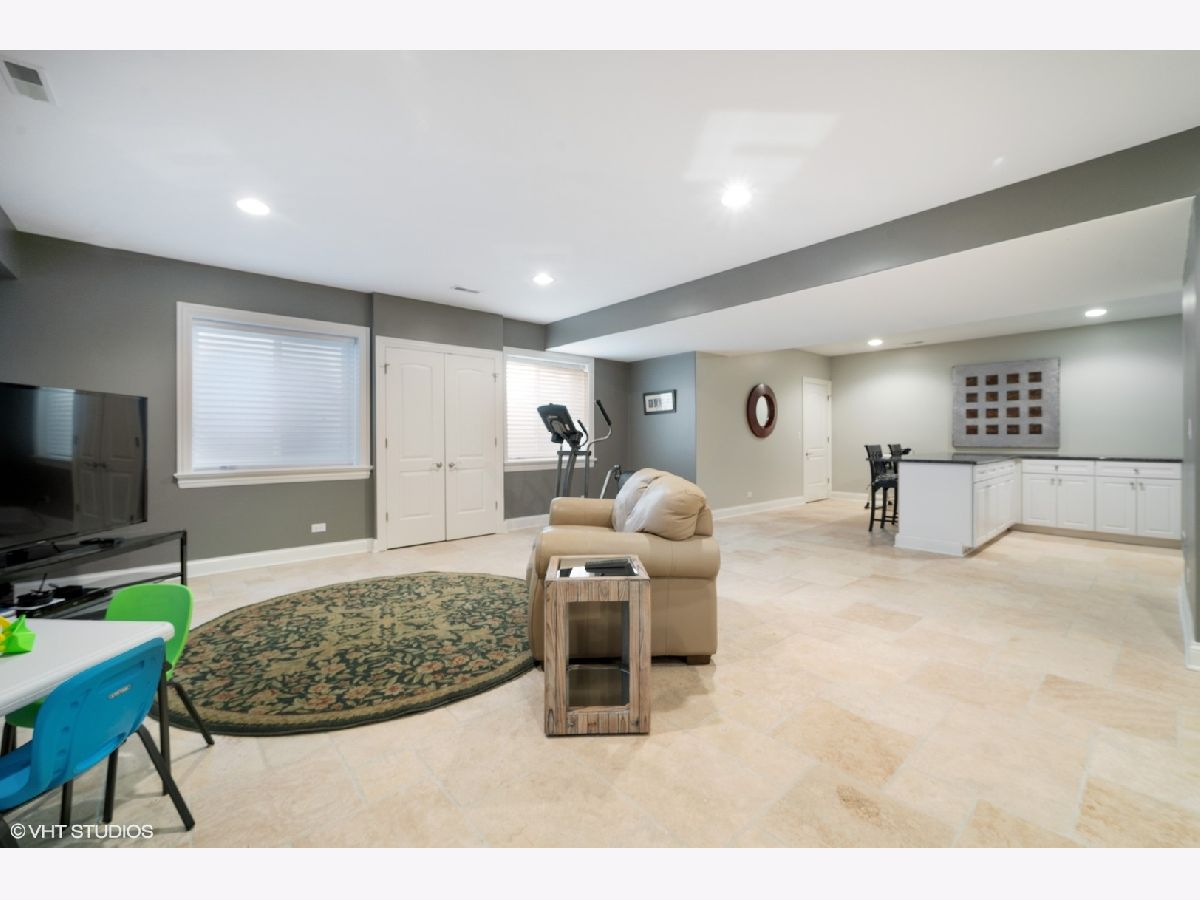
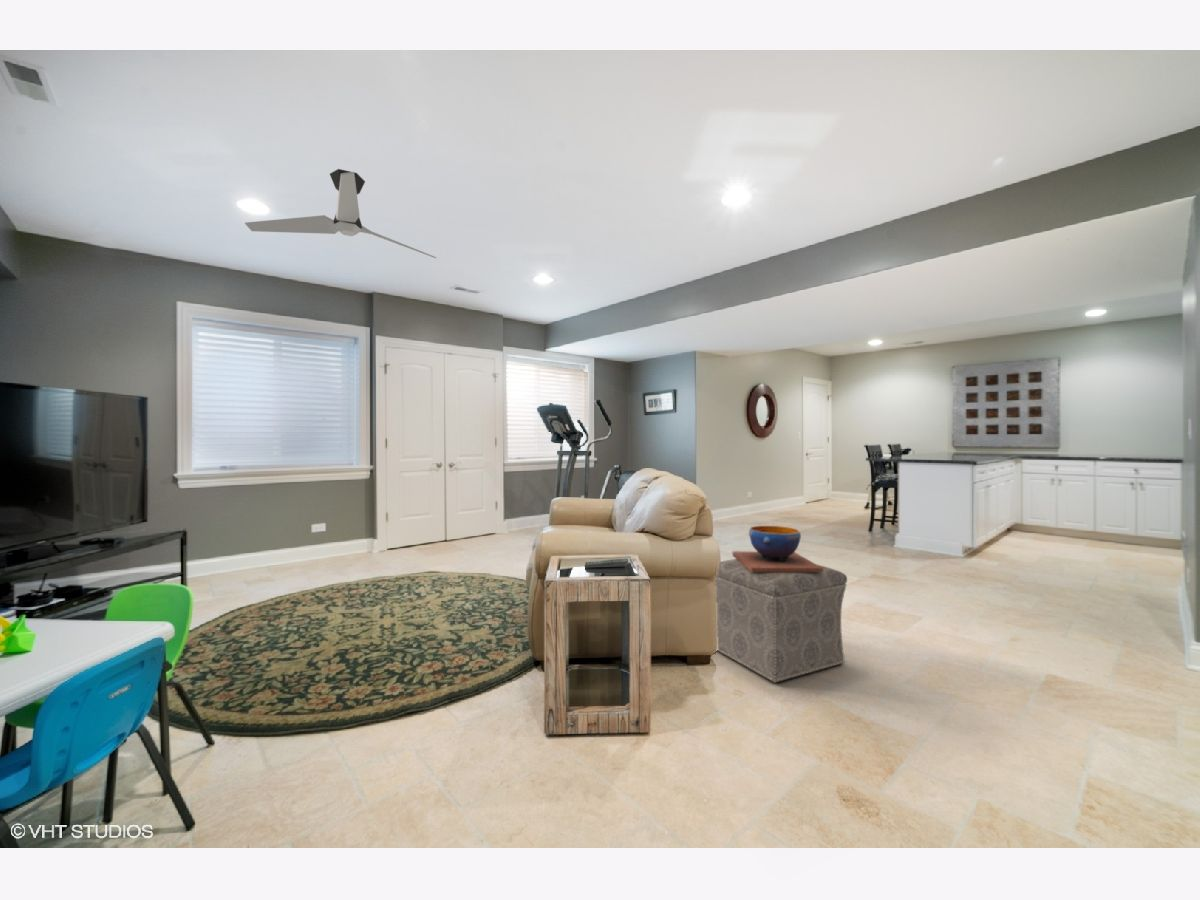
+ ottoman (774, 609)
+ decorative bowl (774, 546)
+ ceiling fan (347, 194)
